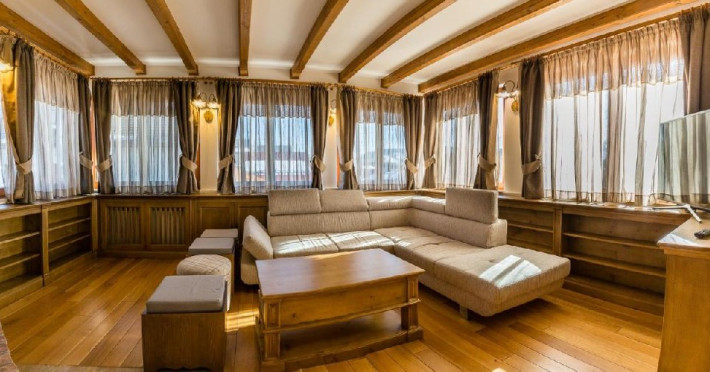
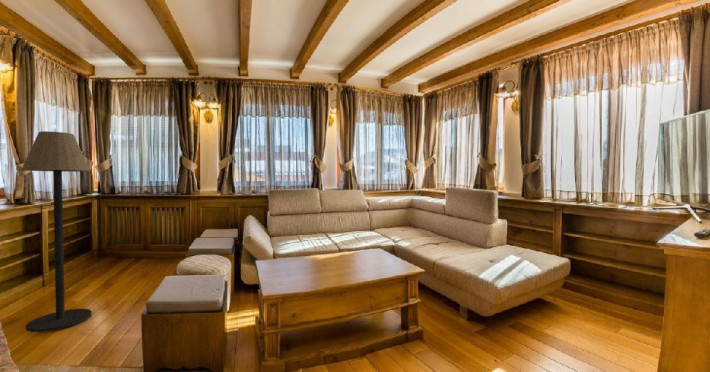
+ floor lamp (58, 227)
